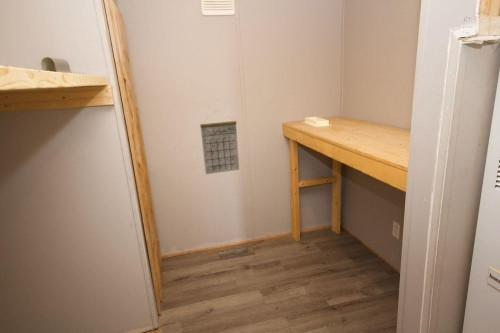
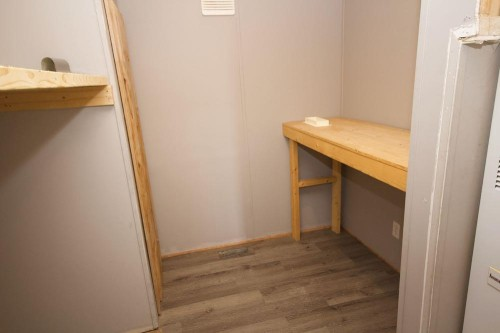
- calendar (220, 142)
